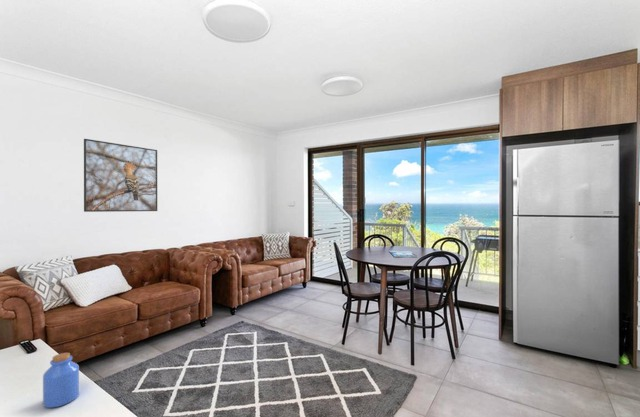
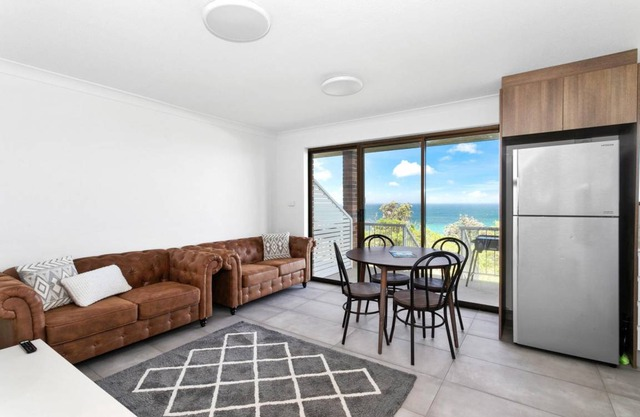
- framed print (123, 178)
- jar (61, 377)
